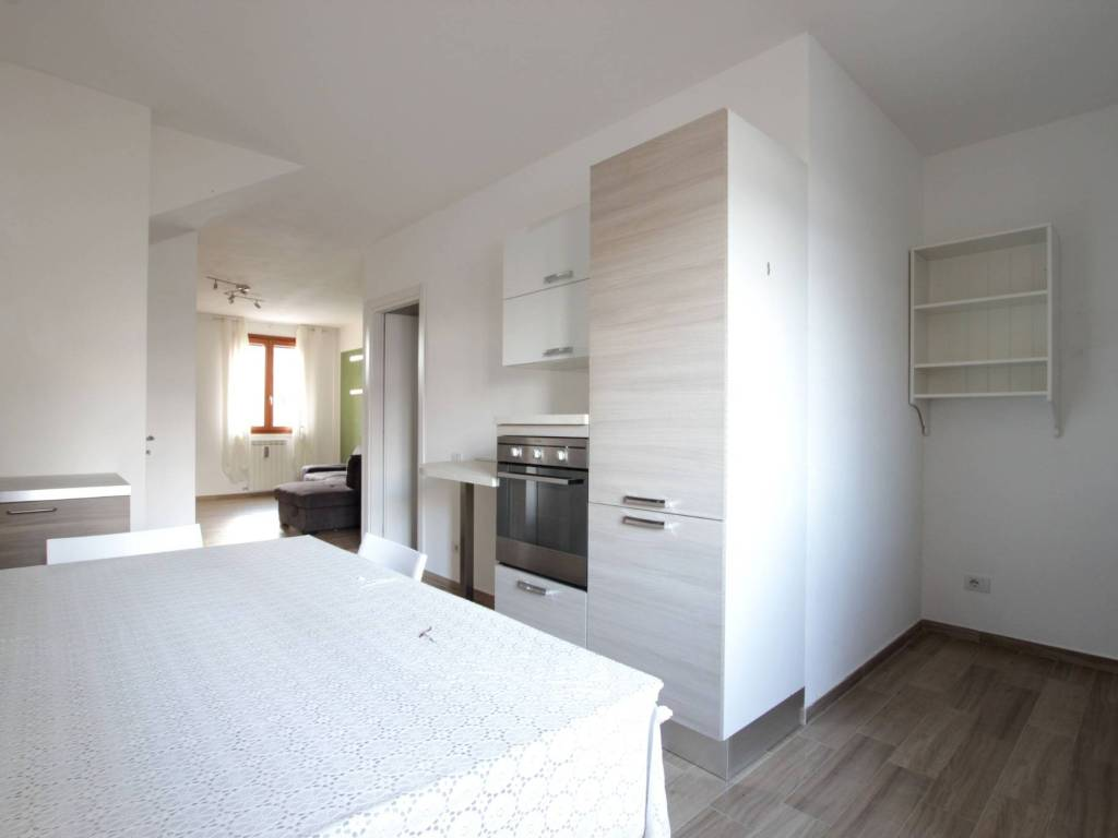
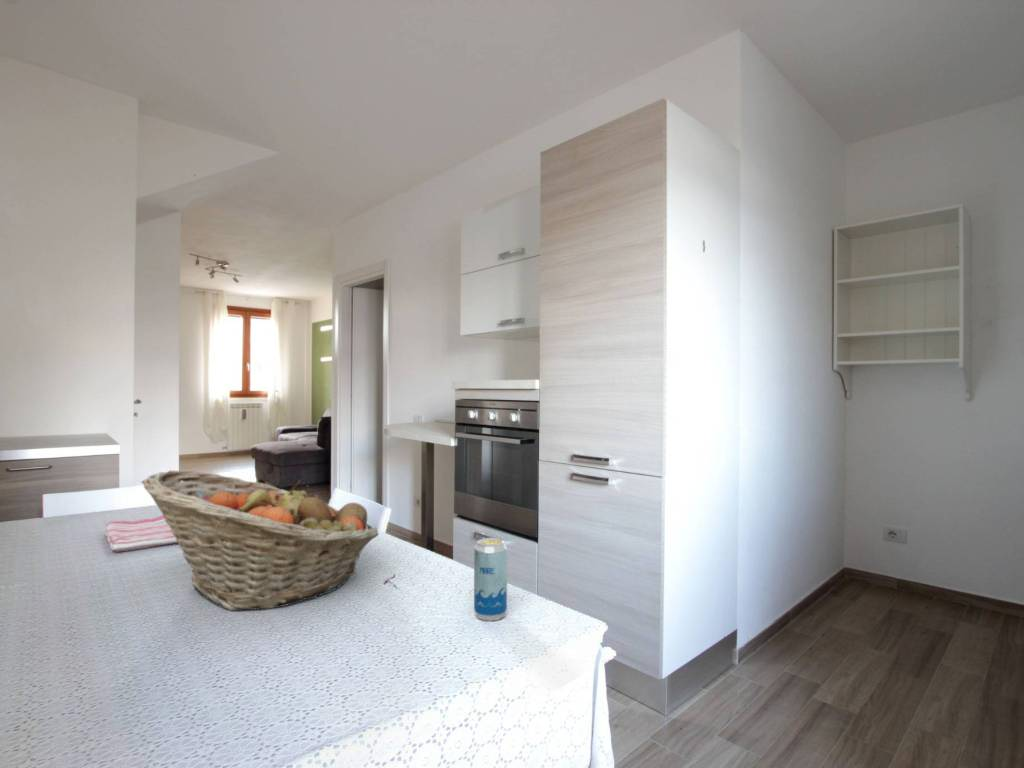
+ dish towel (150, 529)
+ beverage can (490, 577)
+ fruit basket (265, 523)
